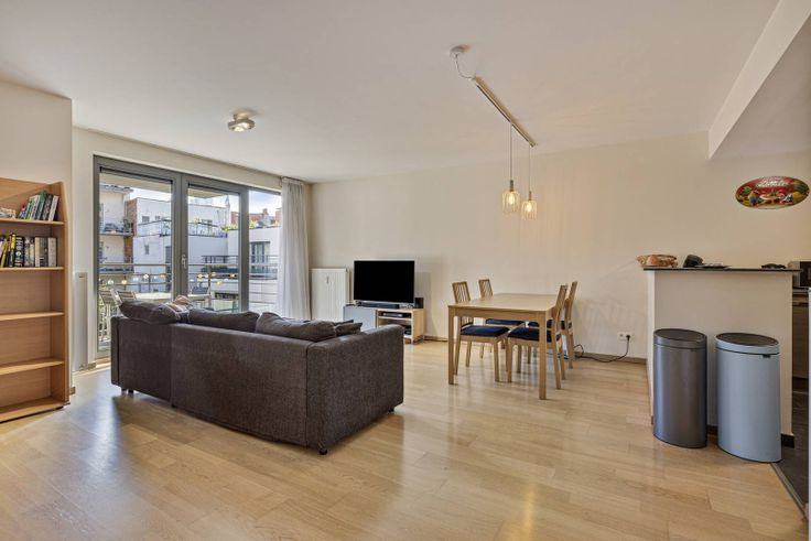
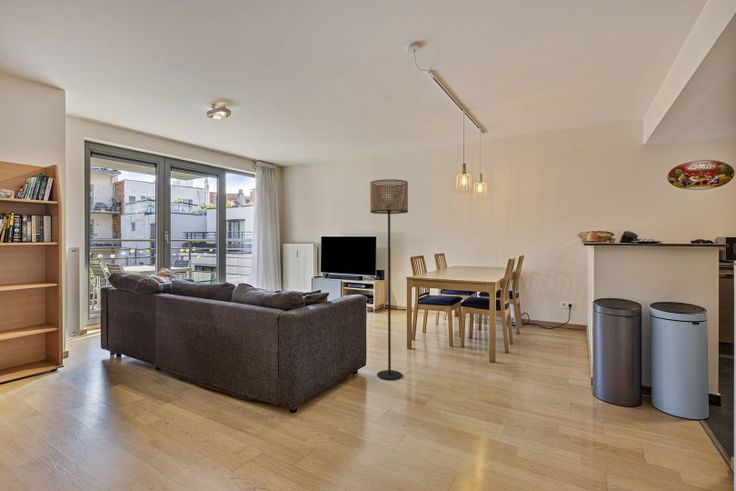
+ floor lamp (389, 279)
